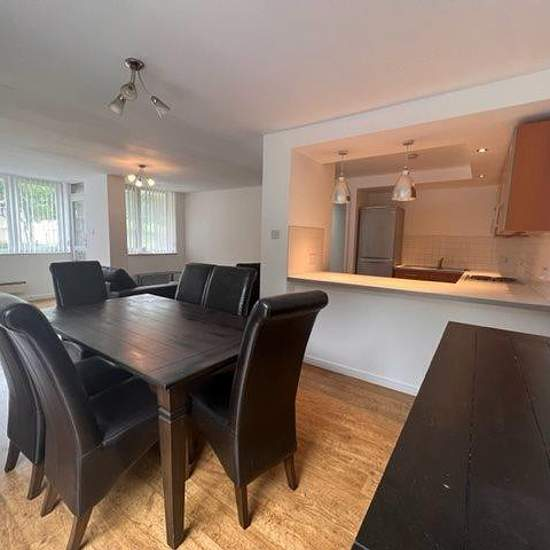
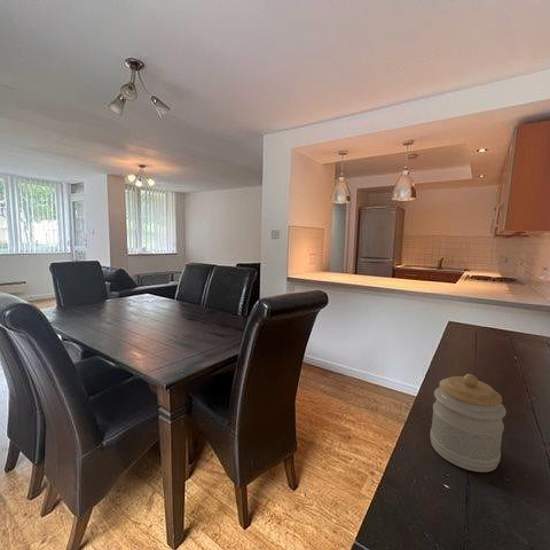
+ jar (466, 413)
